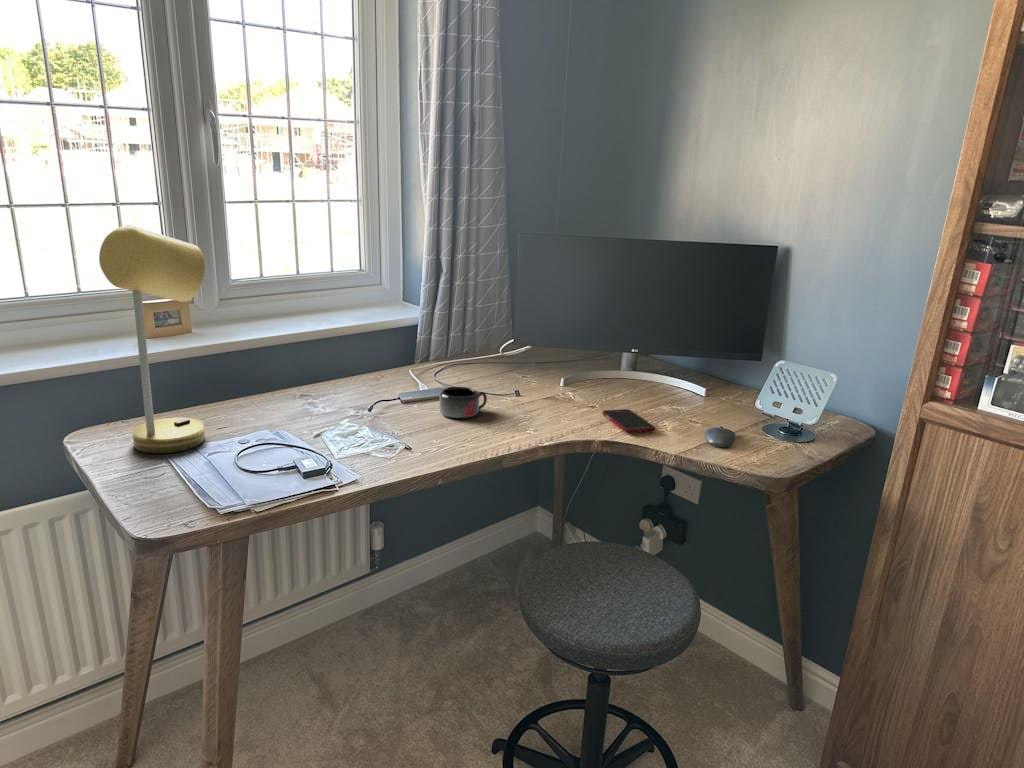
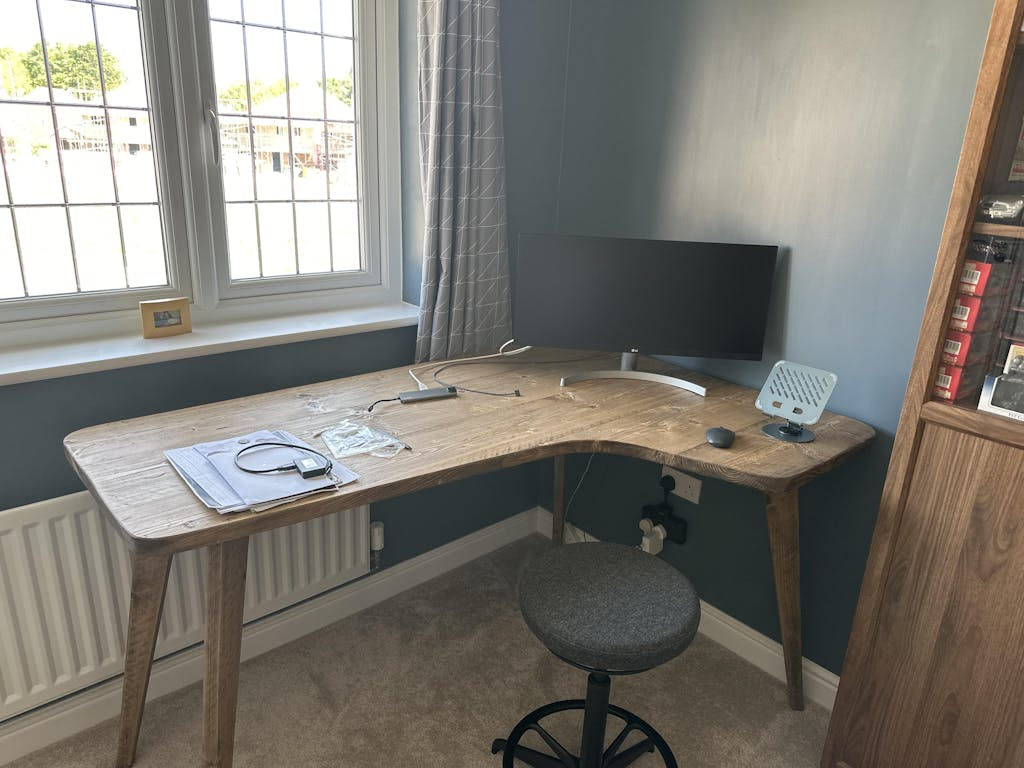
- cell phone (627, 420)
- mug (463, 402)
- desk lamp (145, 337)
